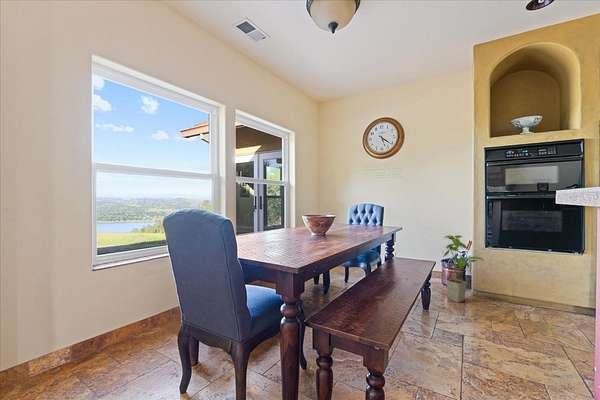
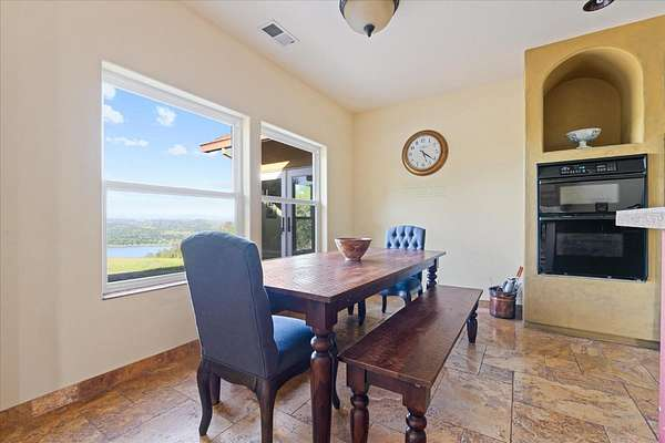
- house plant (459, 268)
